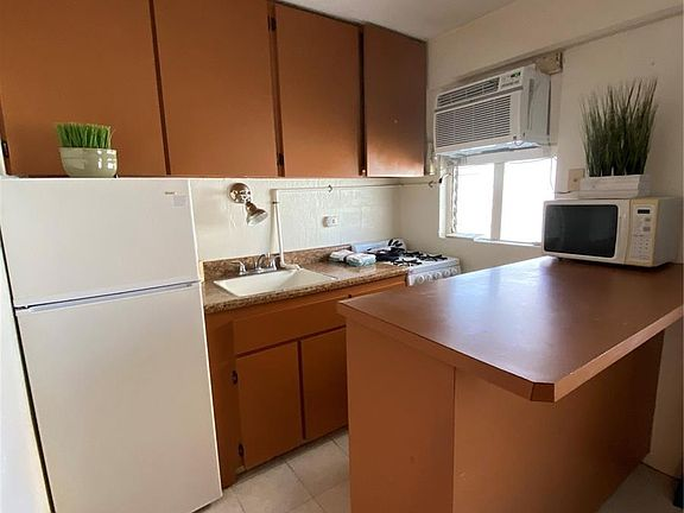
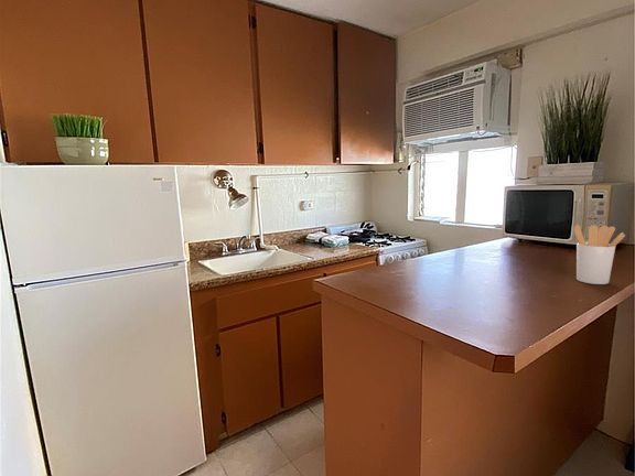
+ utensil holder (595, 252)
